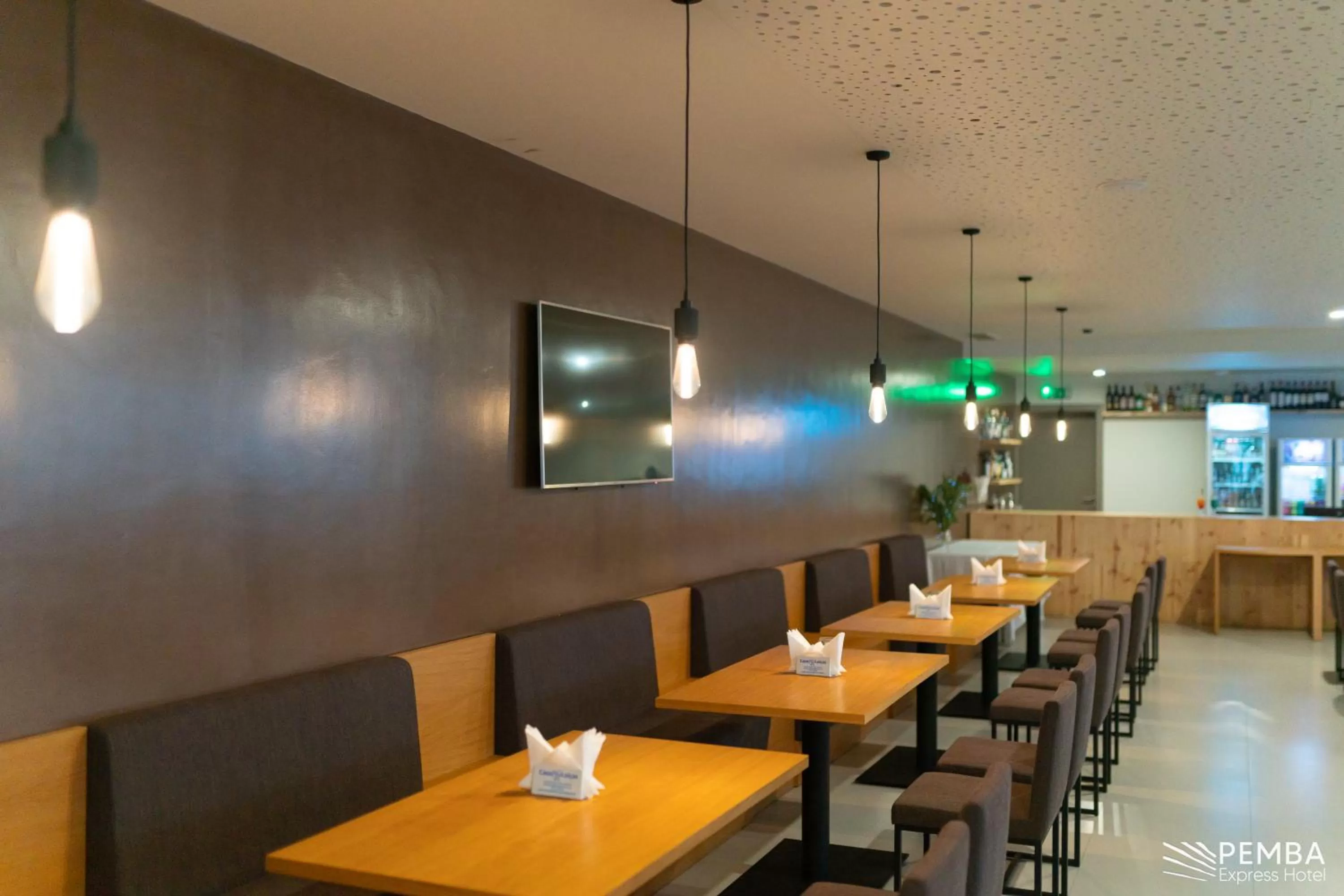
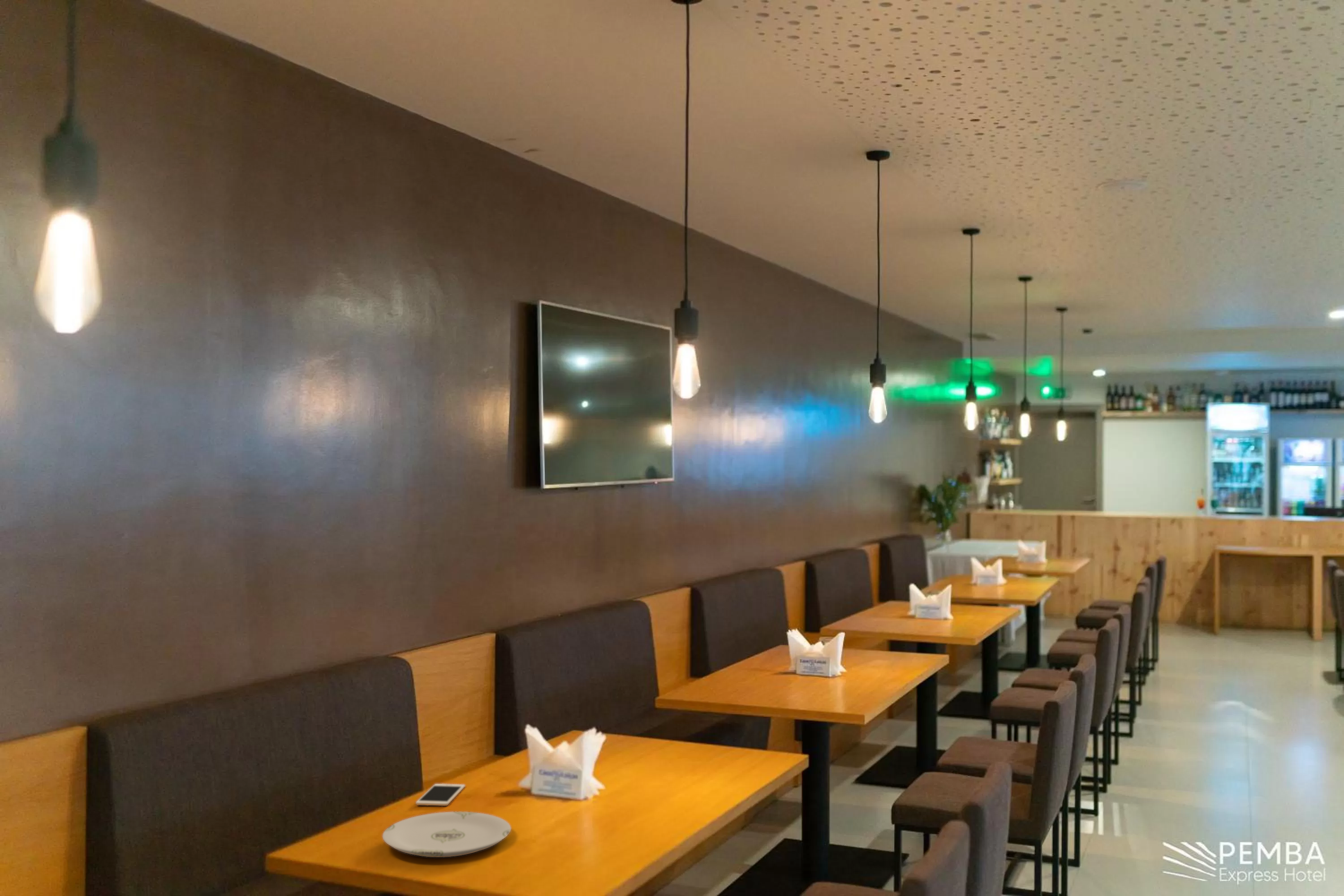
+ cell phone (441, 794)
+ plate (447, 836)
